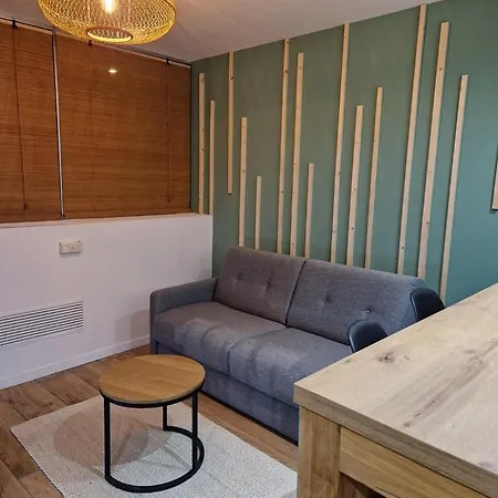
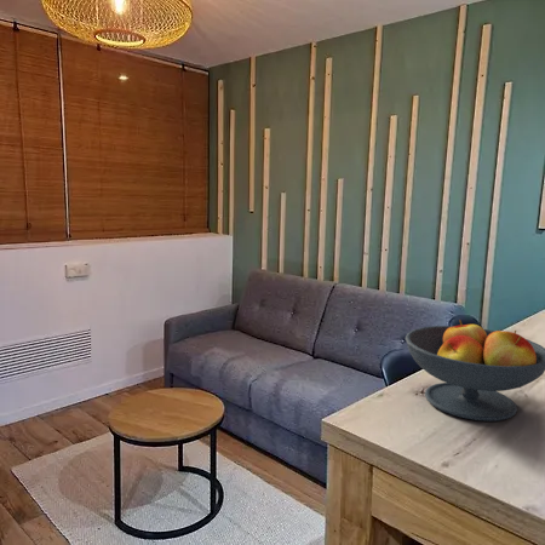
+ fruit bowl (472, 362)
